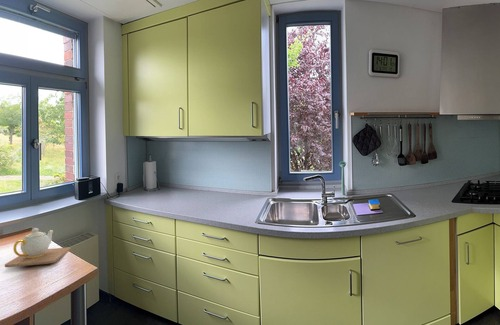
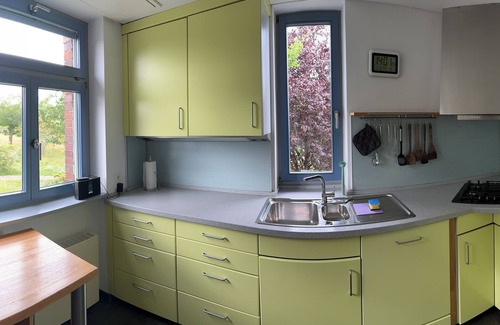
- teapot (40, 242)
